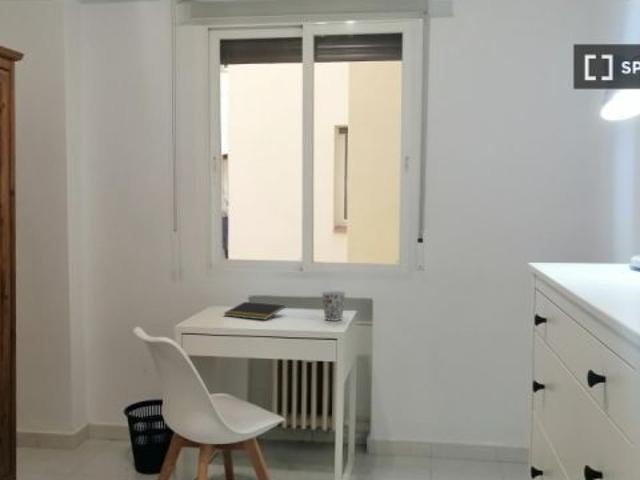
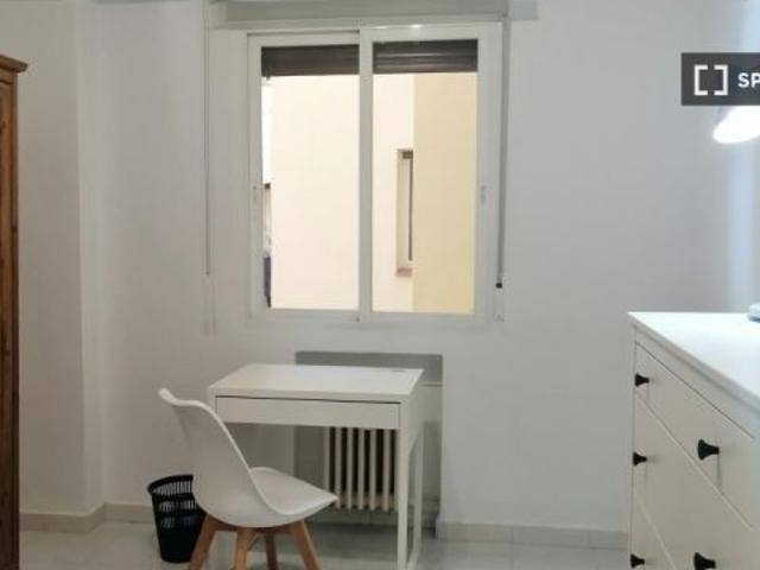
- notepad (254, 310)
- cup (333, 306)
